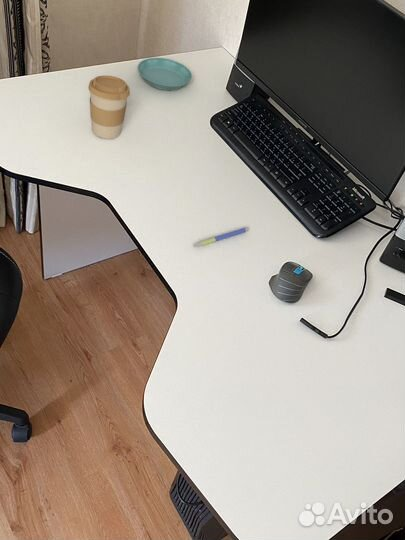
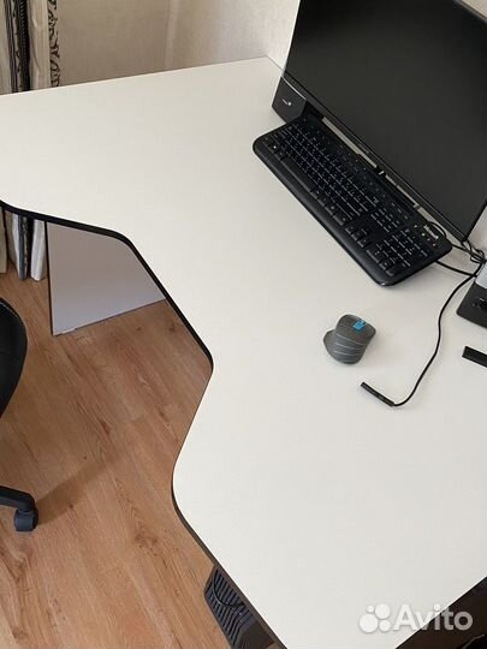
- coffee cup (108, 106)
- saucer (164, 75)
- pen (221, 237)
